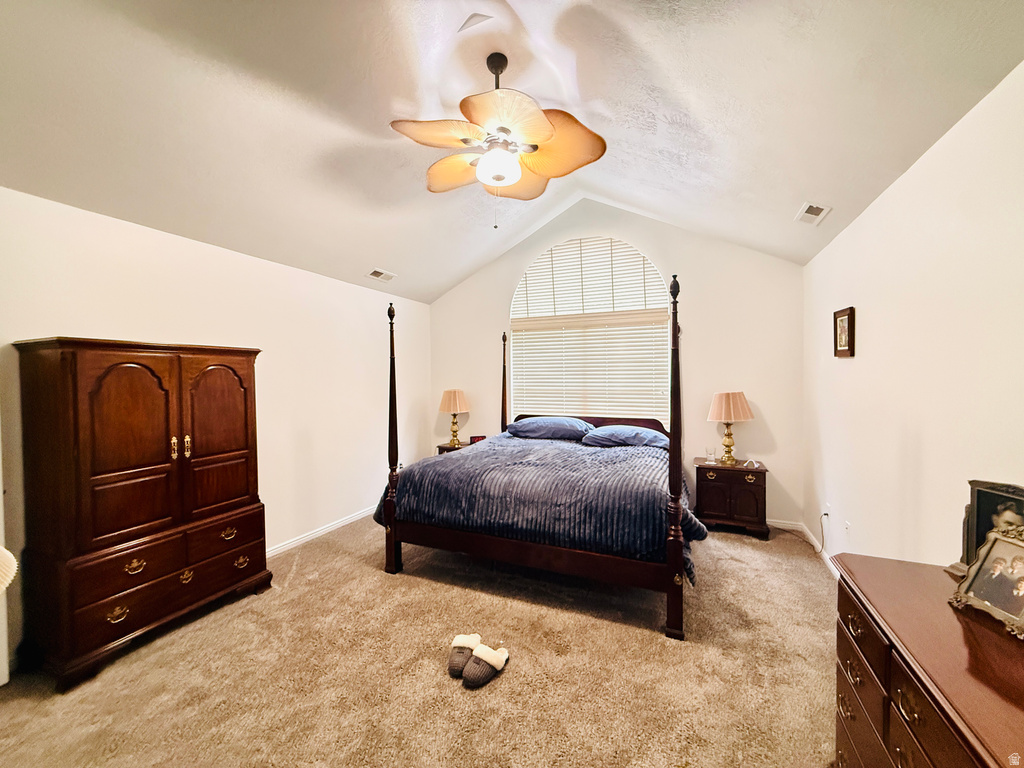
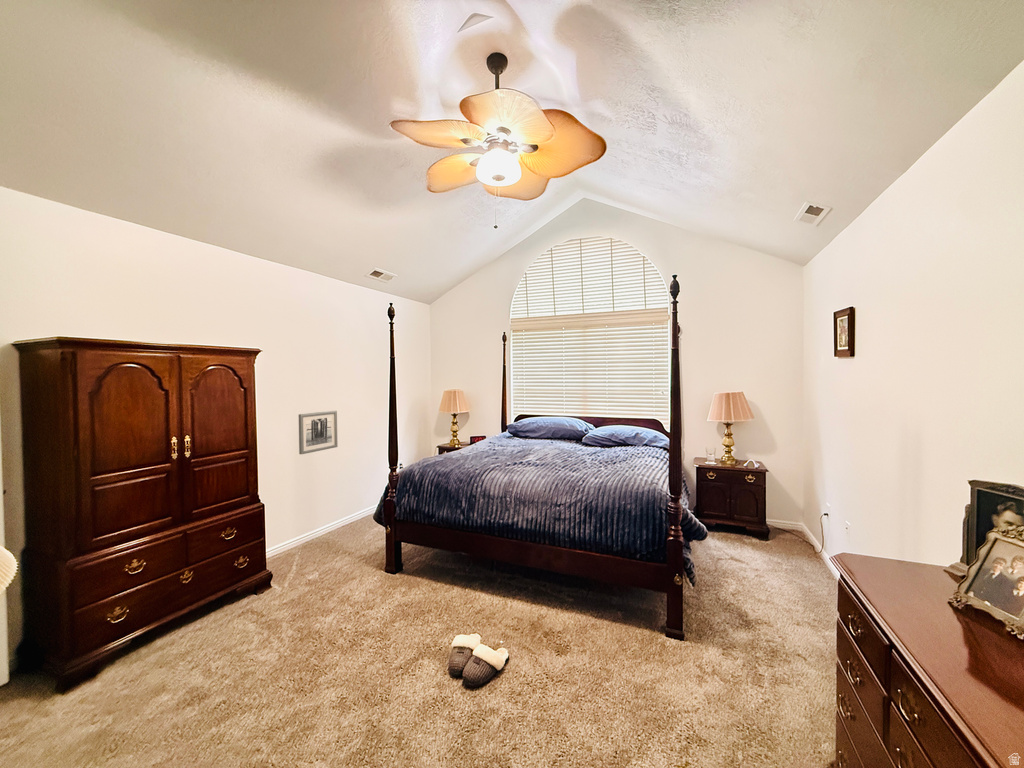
+ wall art (319, 431)
